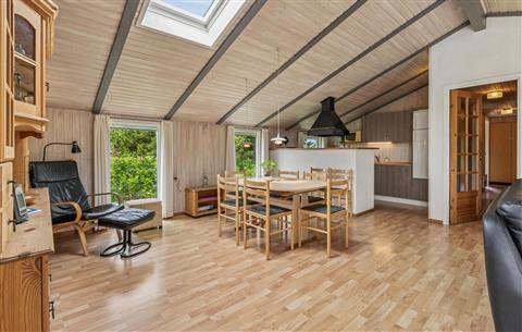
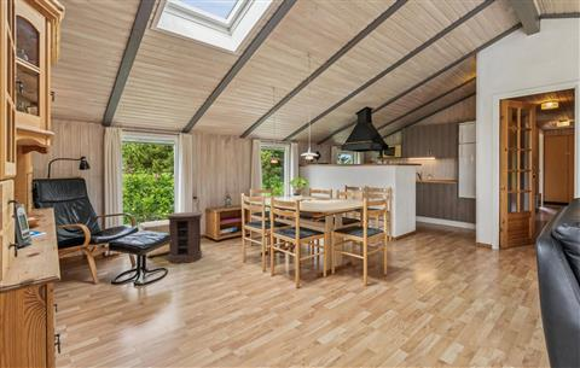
+ side table (185, 235)
